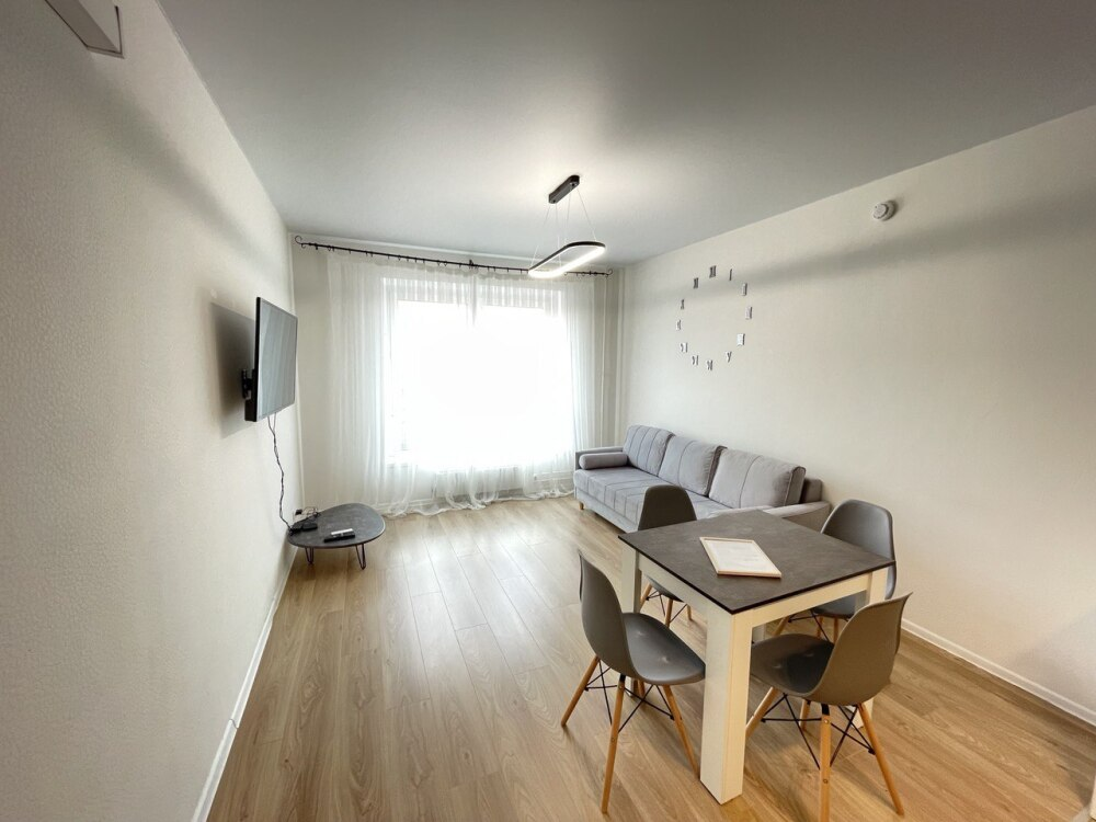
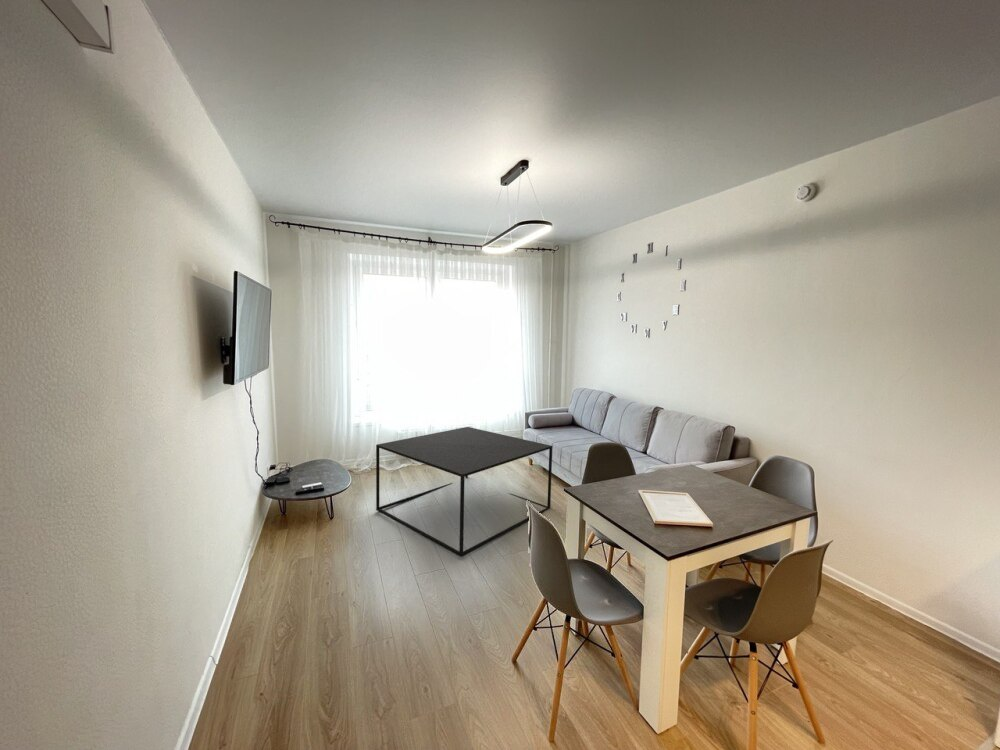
+ coffee table (465, 477)
